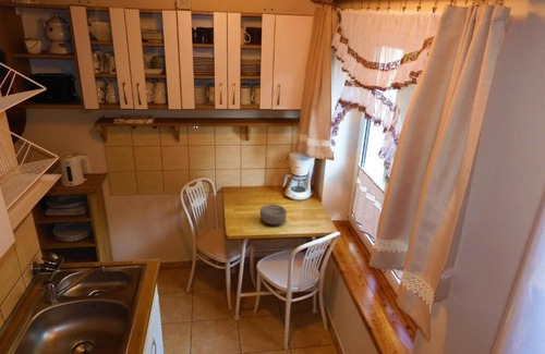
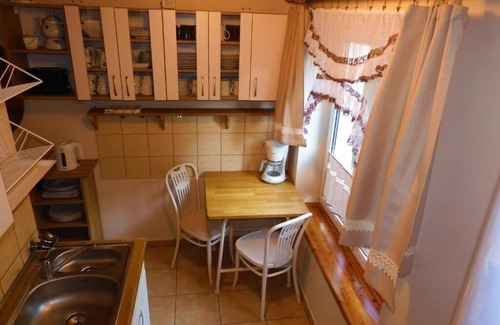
- bowl (272, 216)
